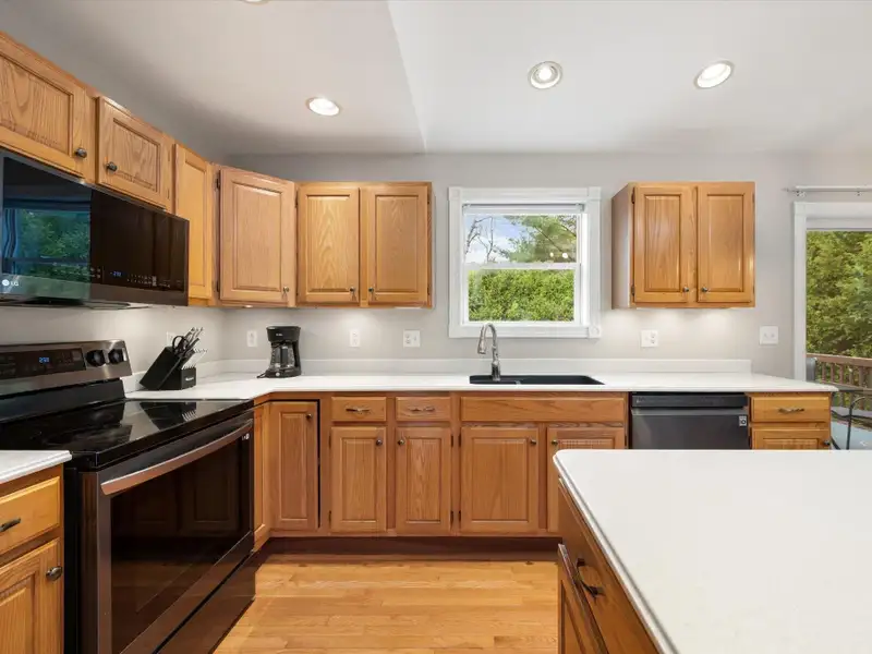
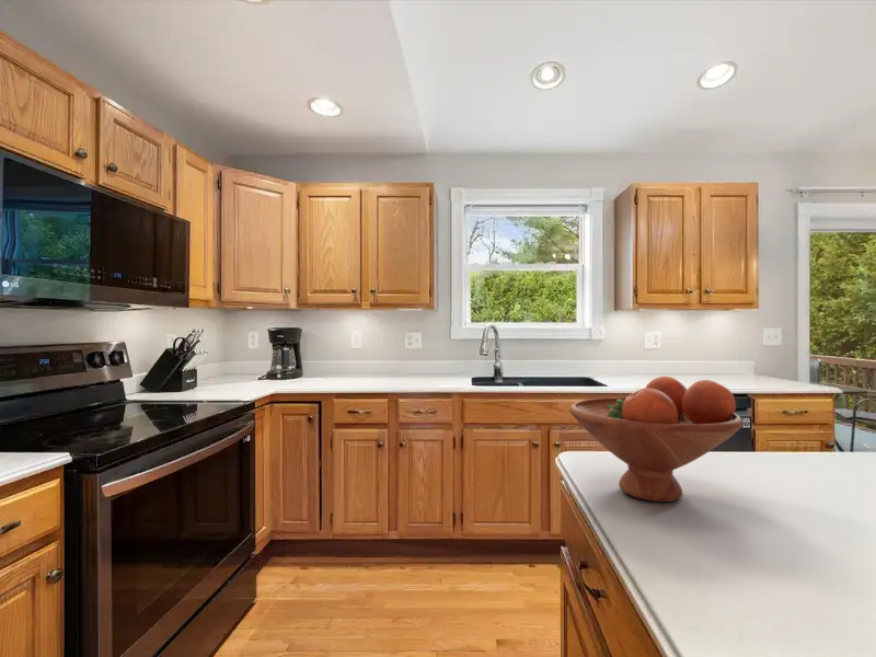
+ fruit bowl (649, 435)
